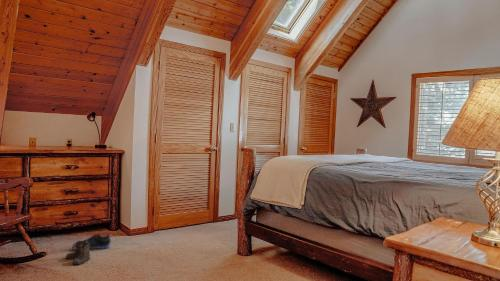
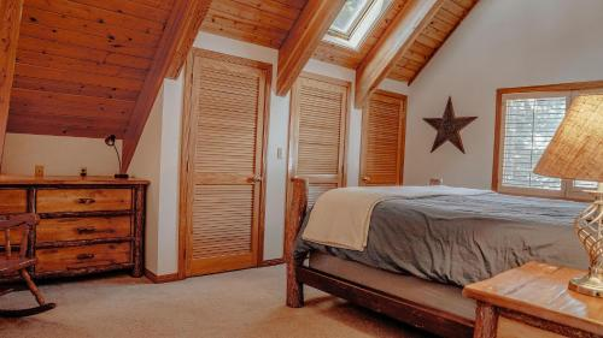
- boots (78, 251)
- sneaker (91, 241)
